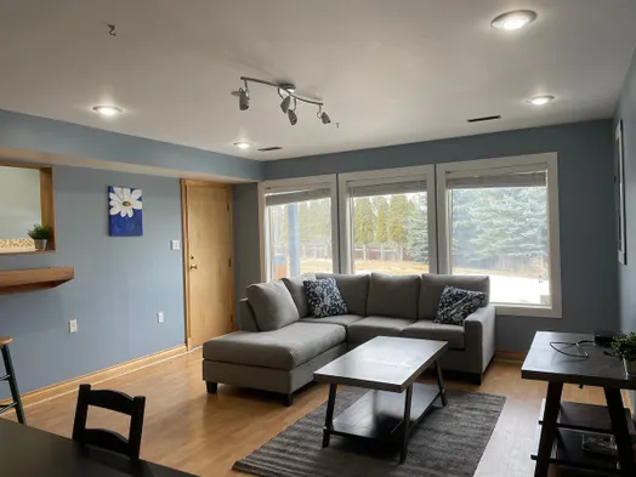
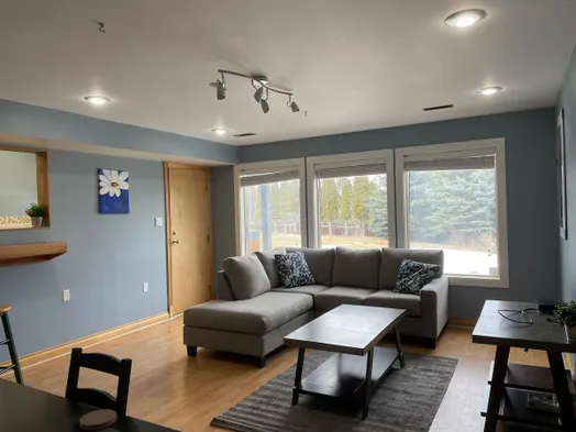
+ coaster (98, 419)
